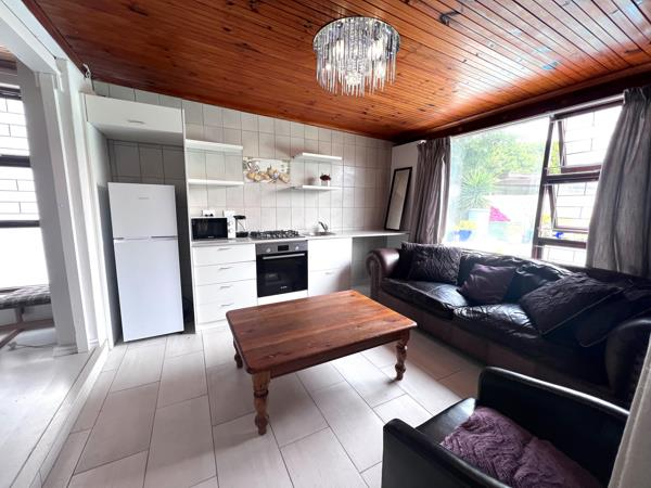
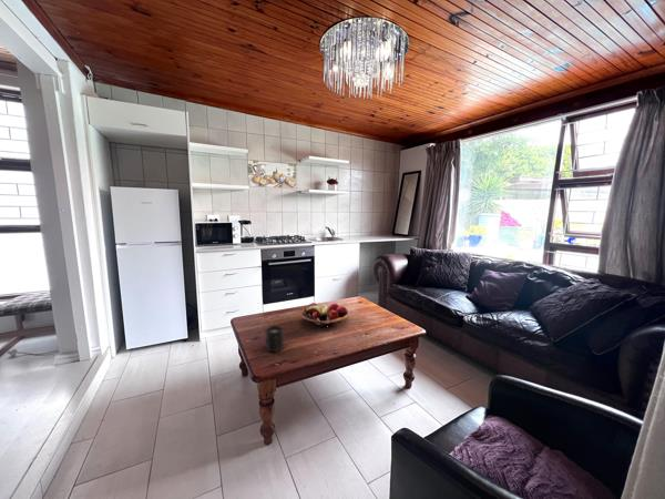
+ mug (275, 339)
+ fruit basket (325, 313)
